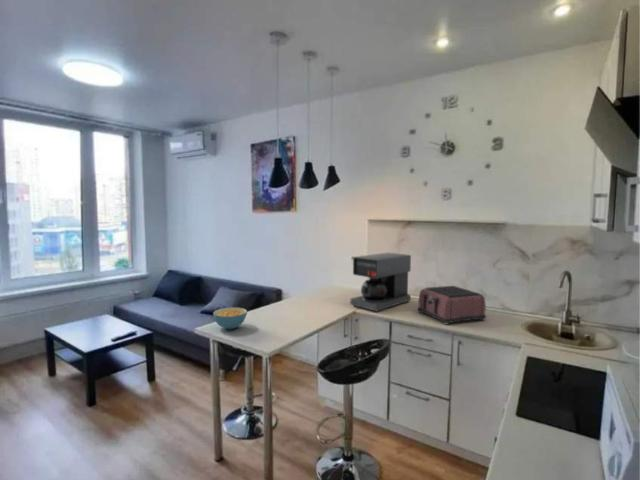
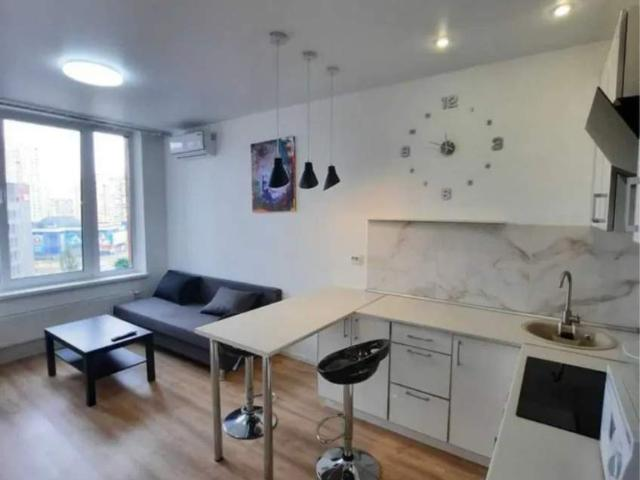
- cereal bowl (230, 319)
- coffee maker (382, 280)
- toaster (448, 303)
